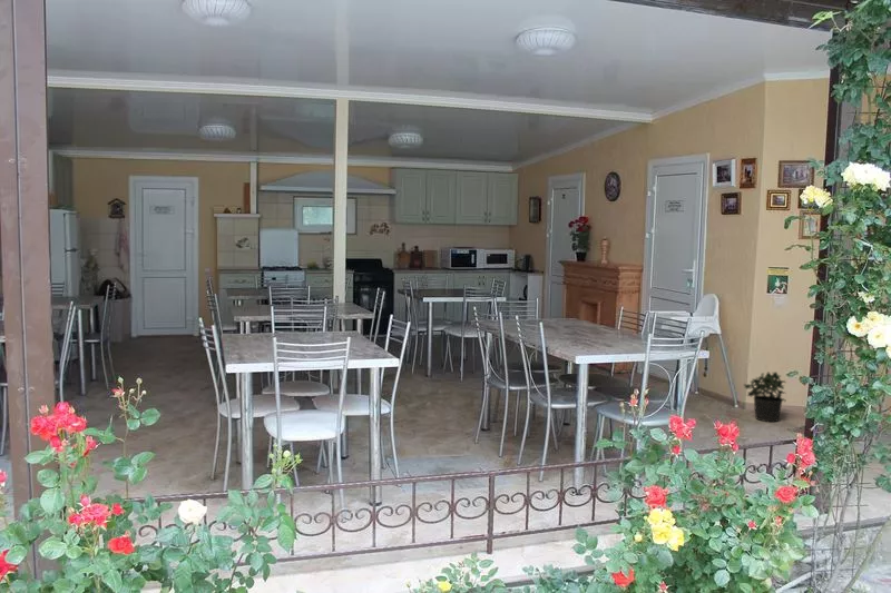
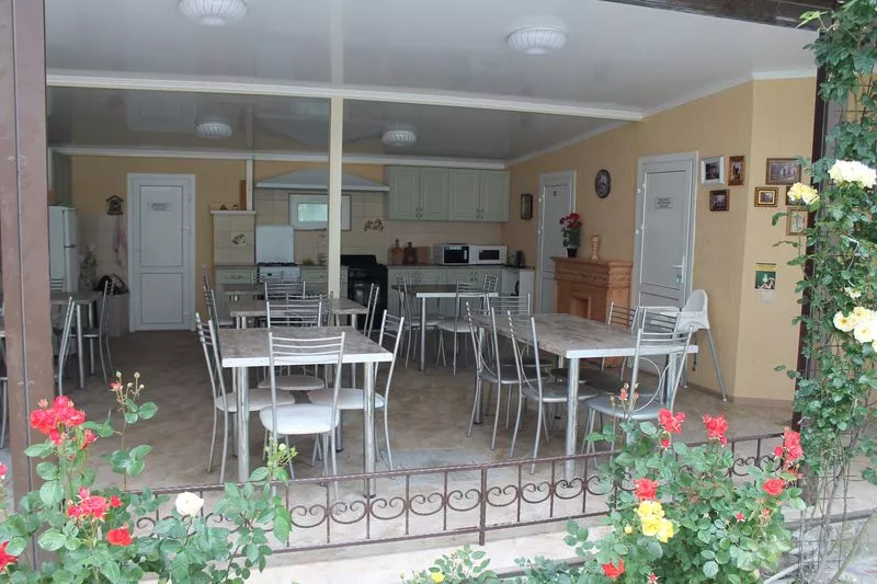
- potted plant (770, 395)
